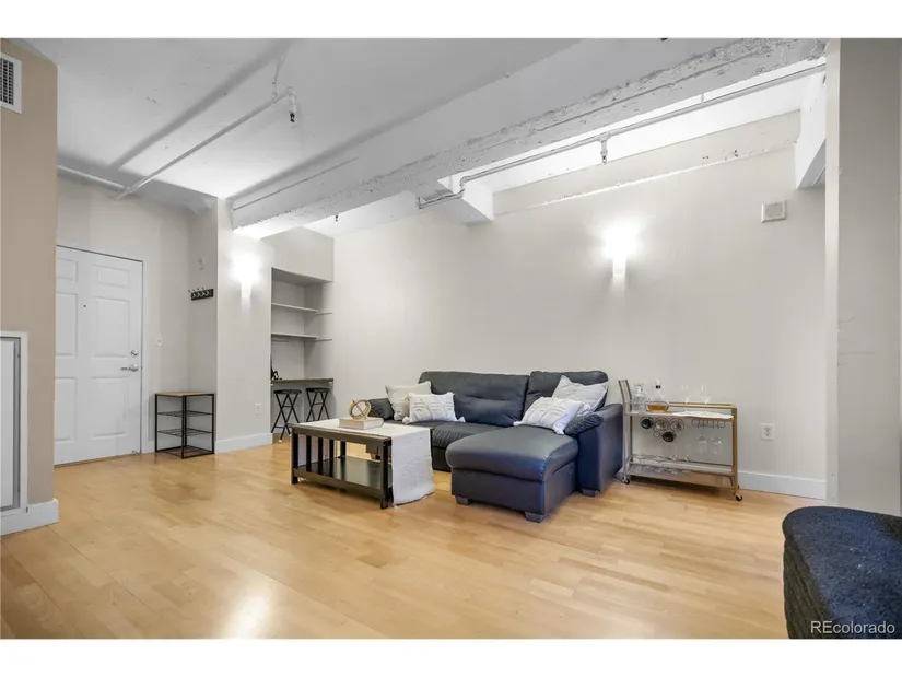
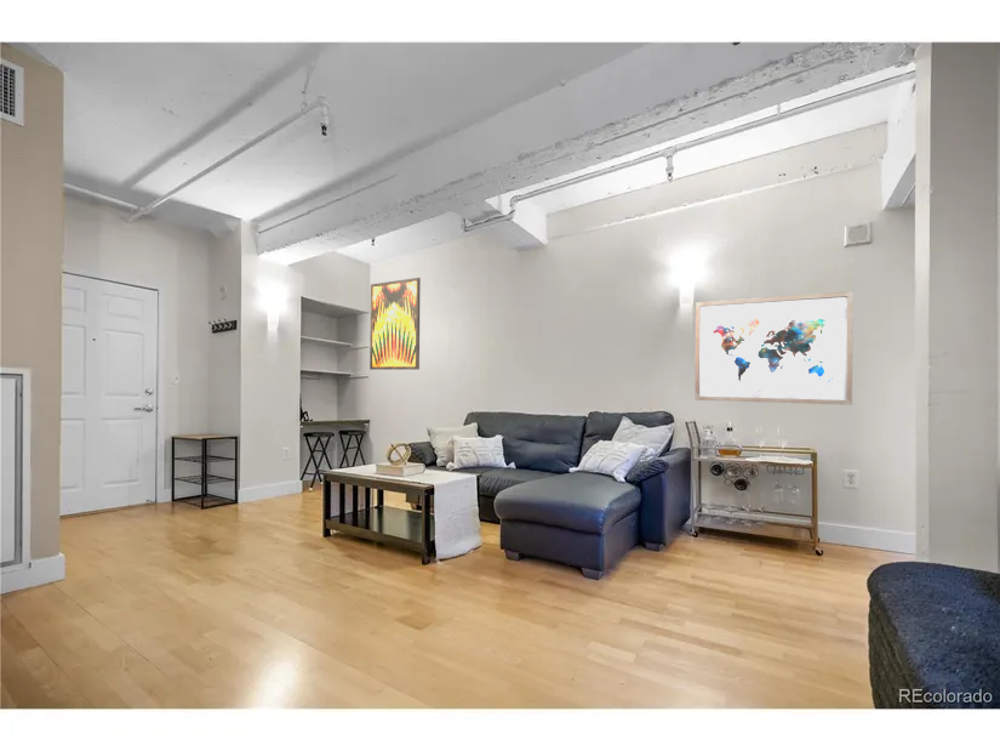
+ wall art (767, 349)
+ wall art (394, 325)
